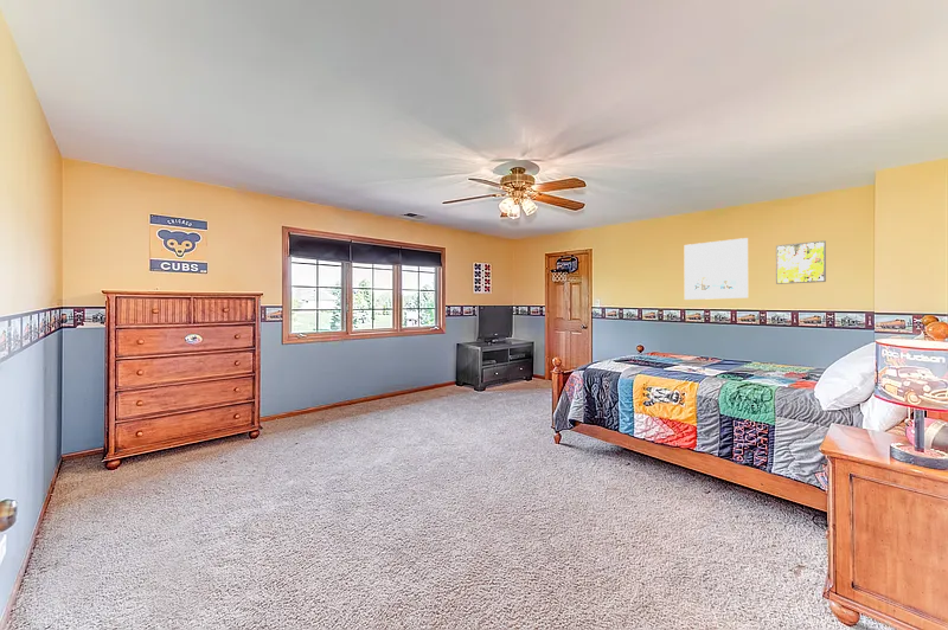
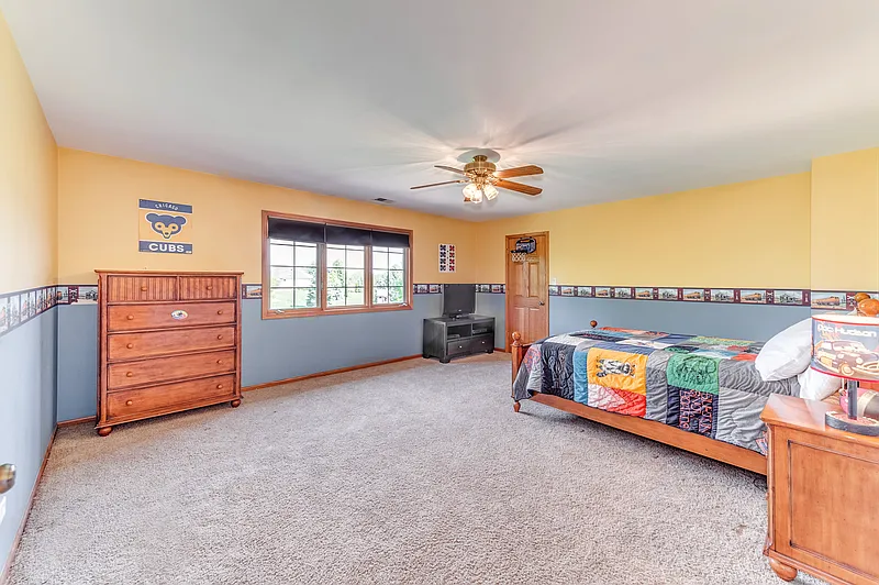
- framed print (715, 270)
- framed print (800, 263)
